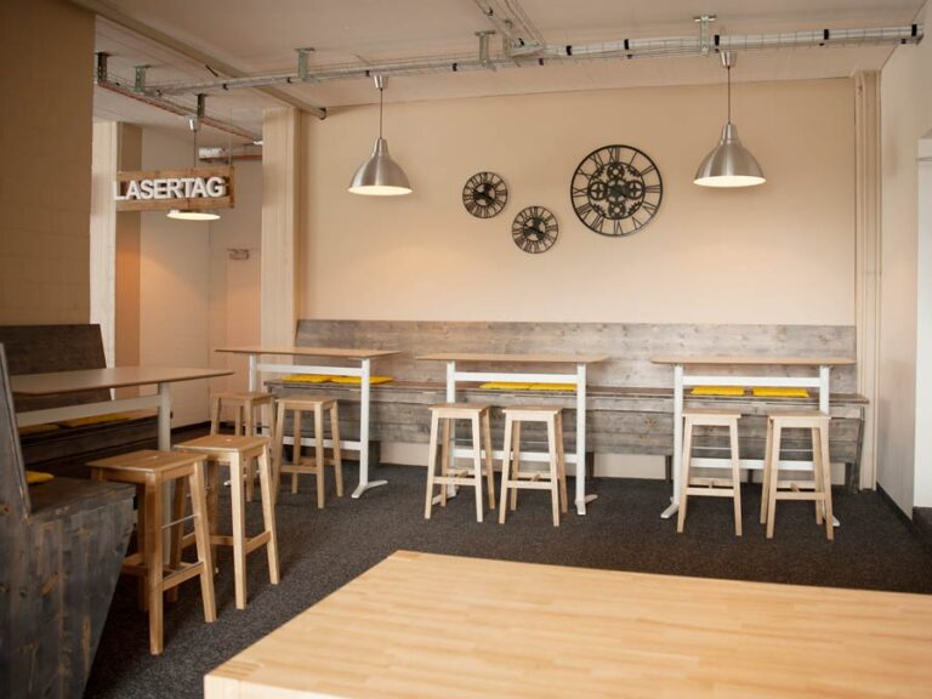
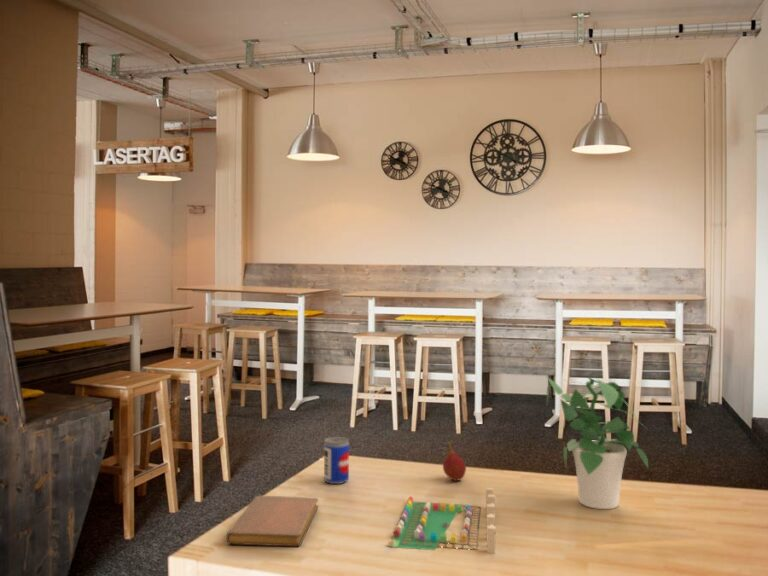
+ fruit (454, 459)
+ potted plant (596, 439)
+ board game (447, 514)
+ beer can (336, 460)
+ notebook (275, 518)
